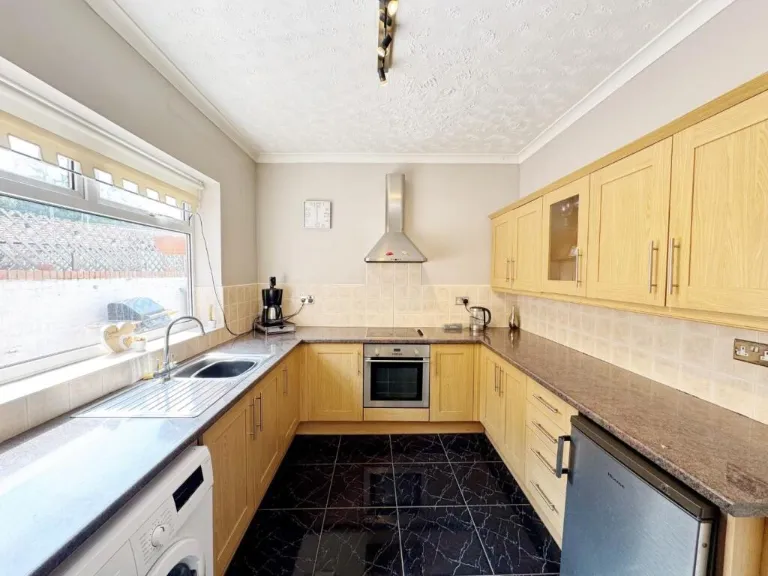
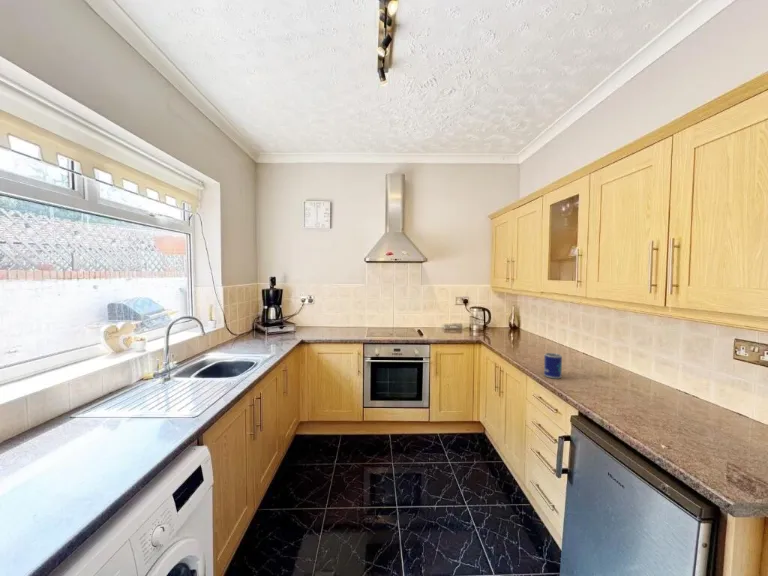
+ mug (551, 364)
